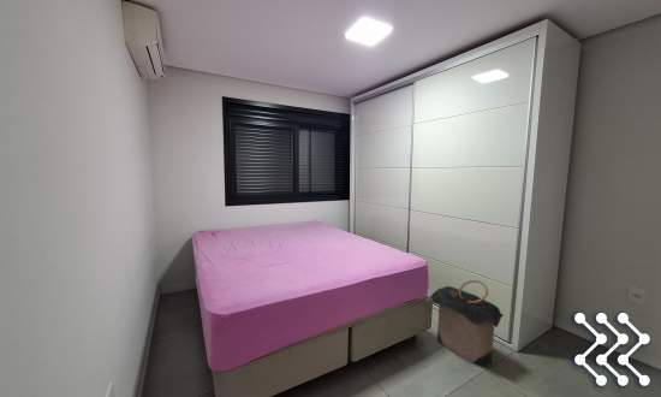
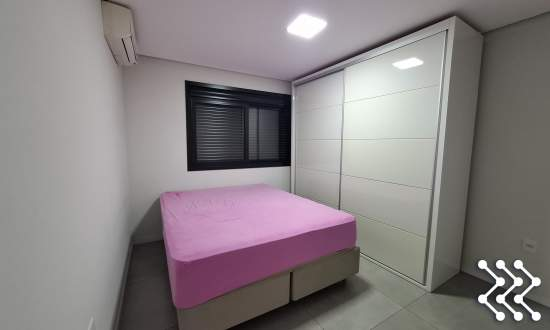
- laundry hamper (463, 315)
